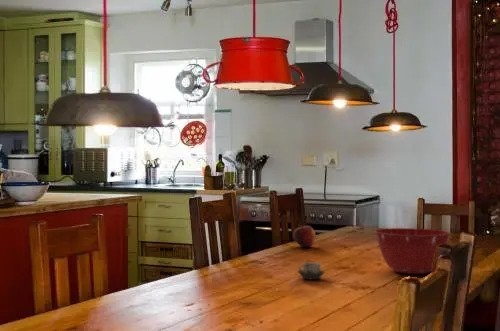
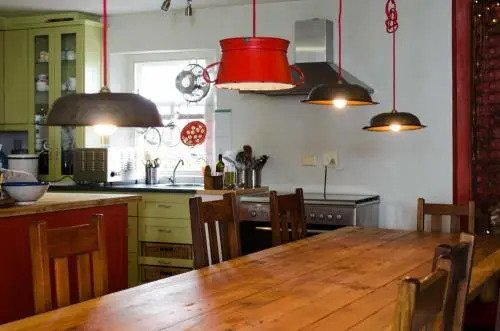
- mixing bowl (412, 251)
- cup (311, 270)
- fruit (304, 235)
